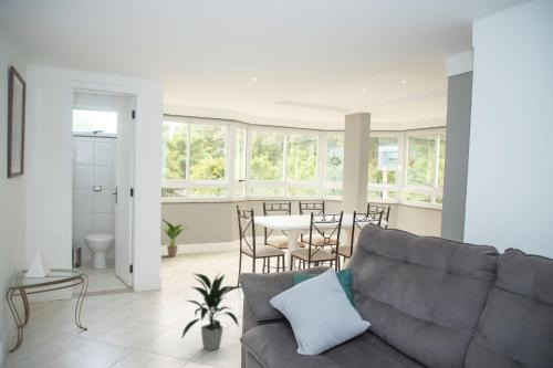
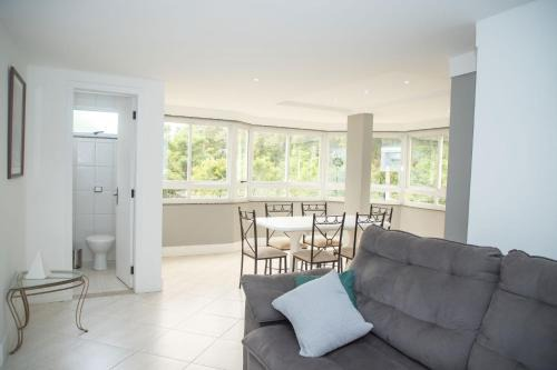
- indoor plant (209, 308)
- potted plant (174, 236)
